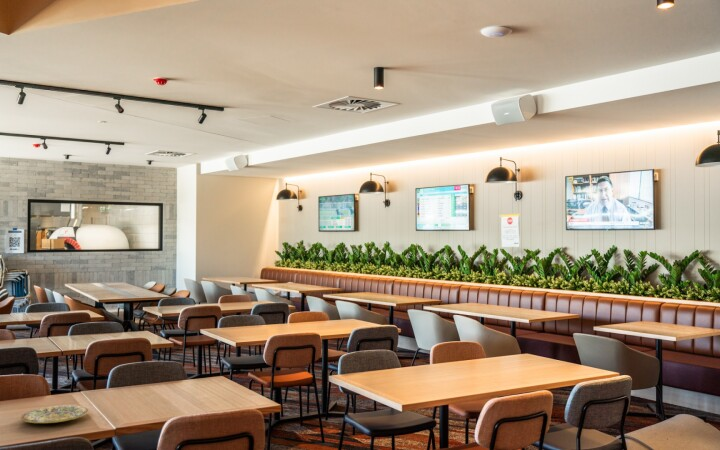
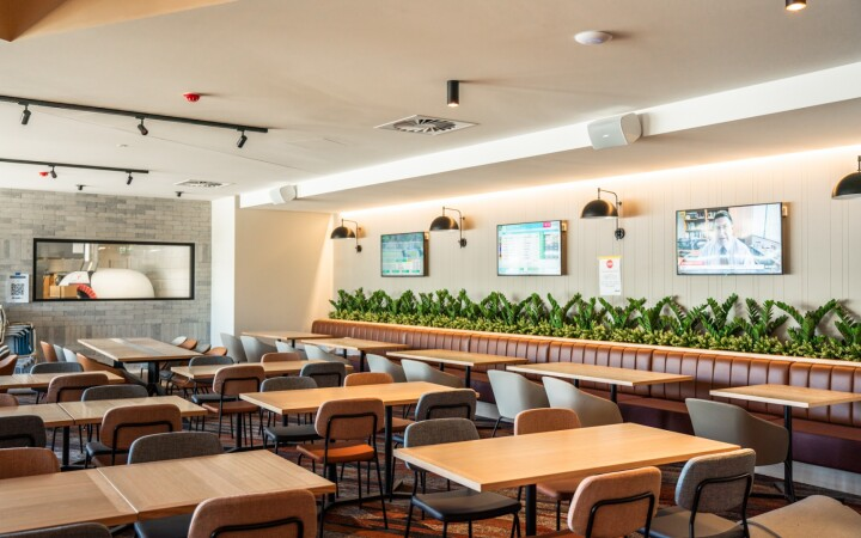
- plate (55, 416)
